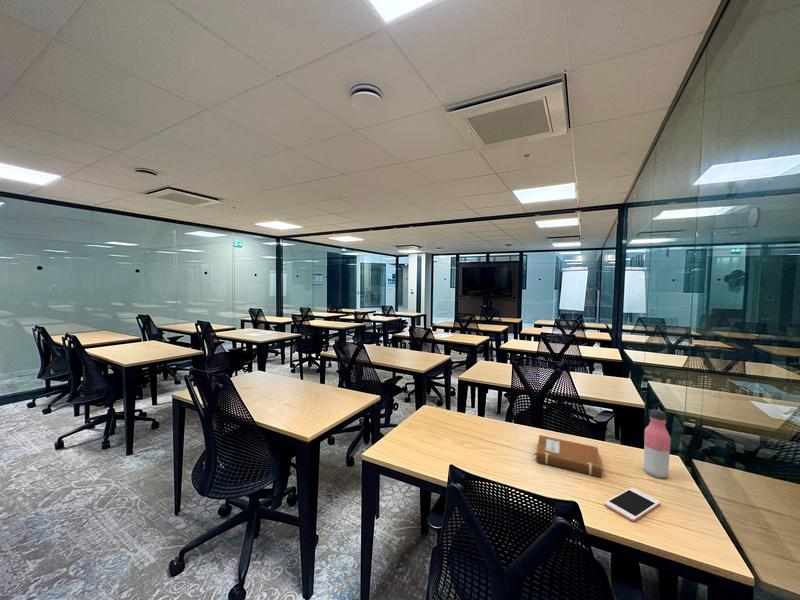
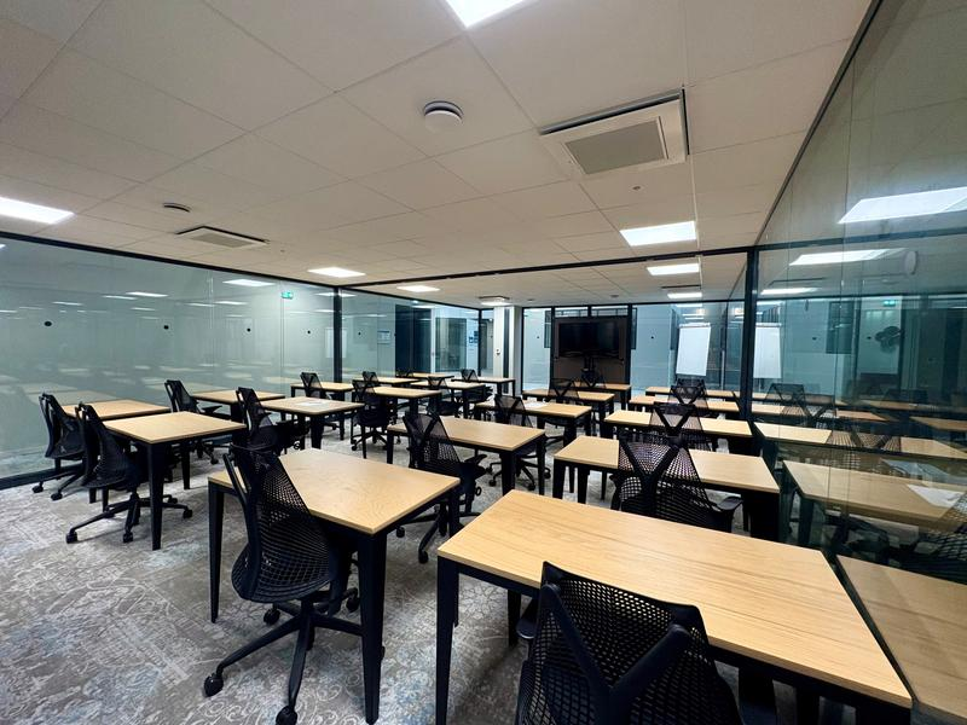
- water bottle (656, 442)
- notebook (565, 454)
- cell phone (632, 503)
